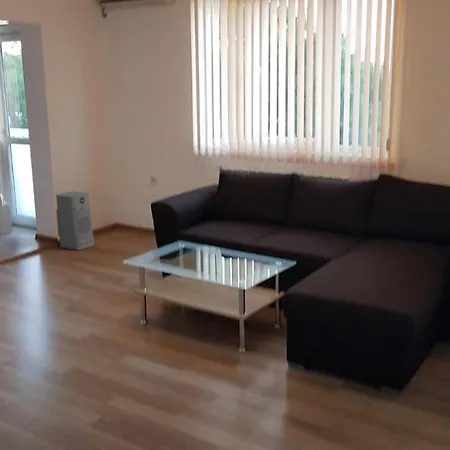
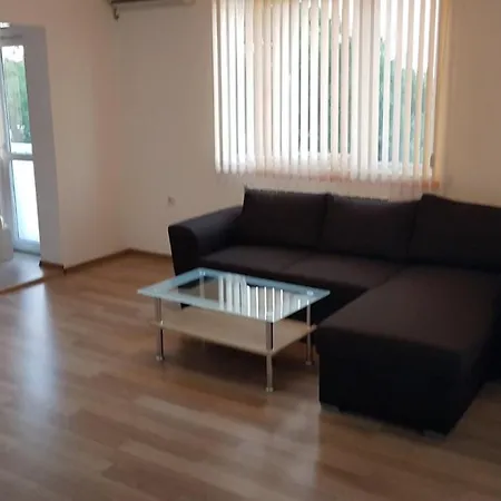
- air purifier (74, 220)
